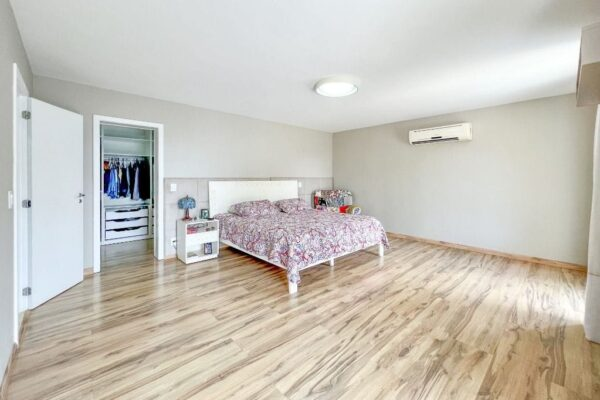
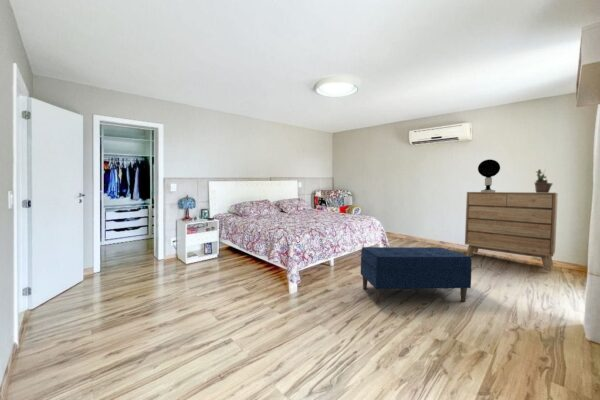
+ dresser (508, 226)
+ bench (412, 273)
+ table lamp (488, 175)
+ potted plant (543, 179)
